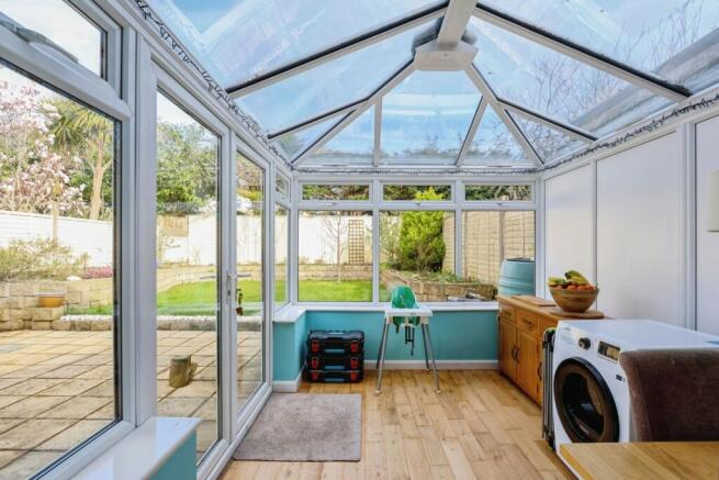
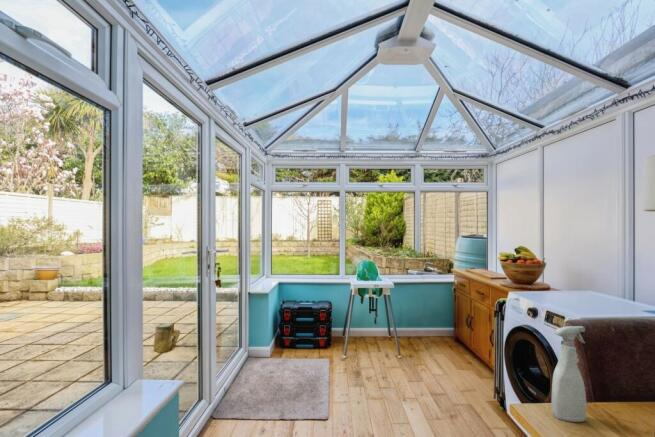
+ spray bottle (568, 371)
